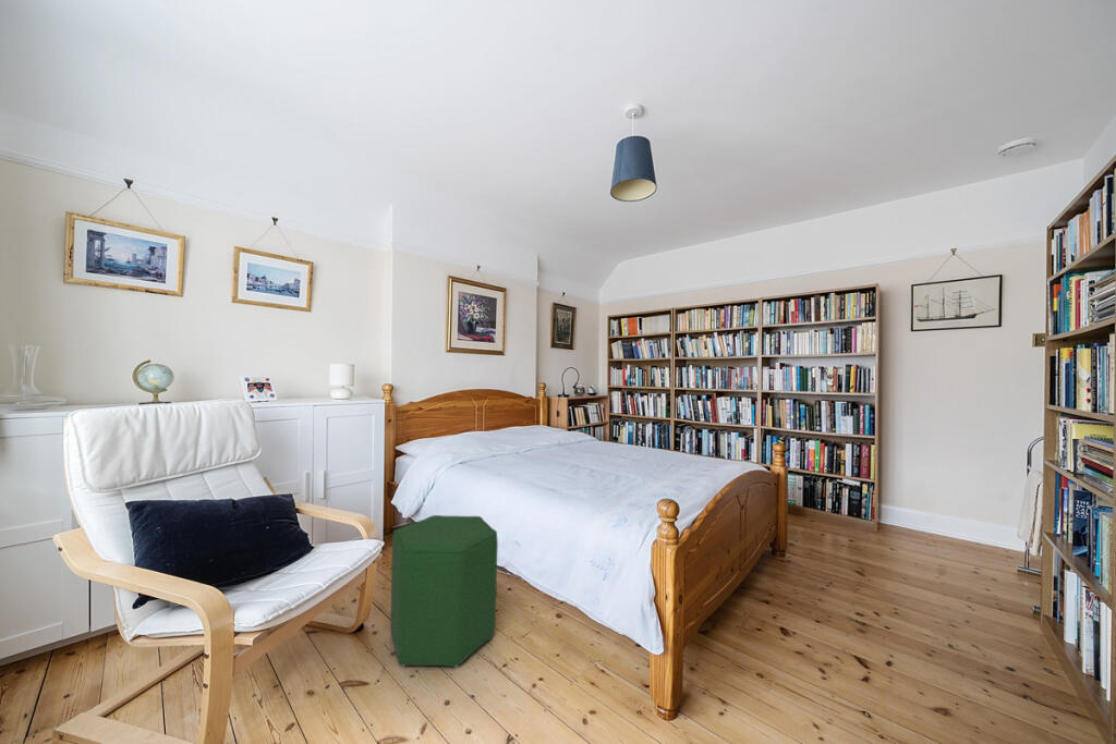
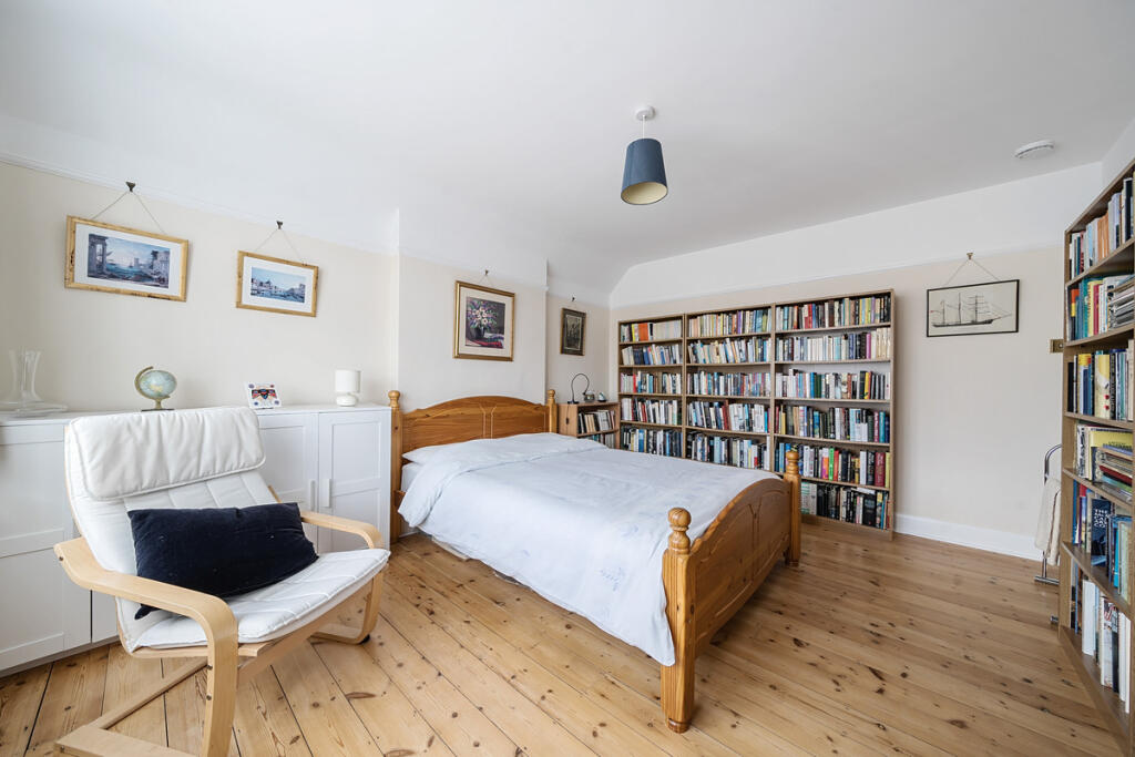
- ottoman (444, 582)
